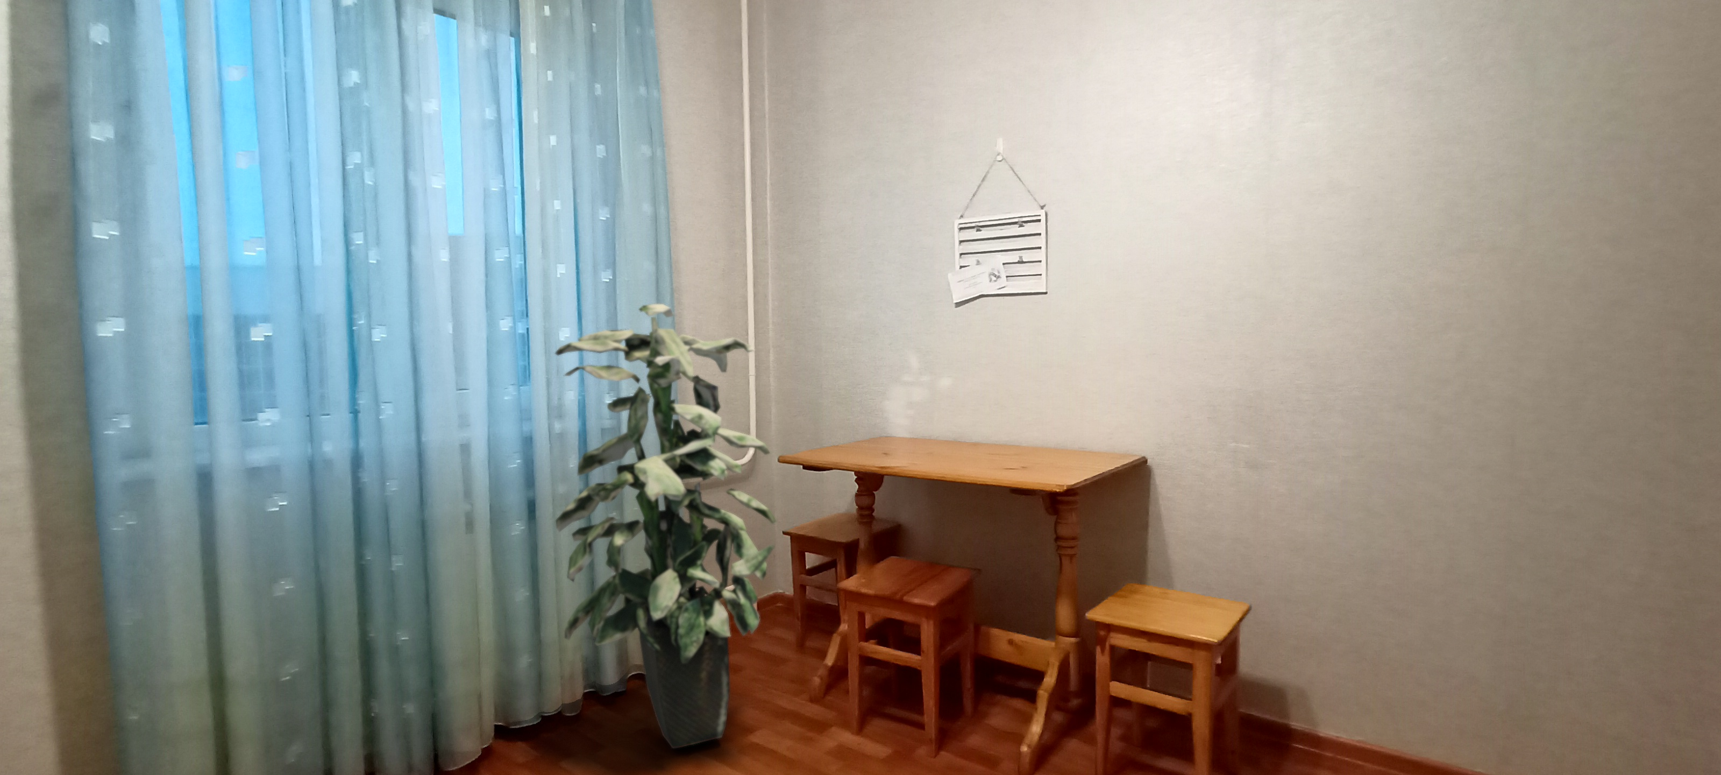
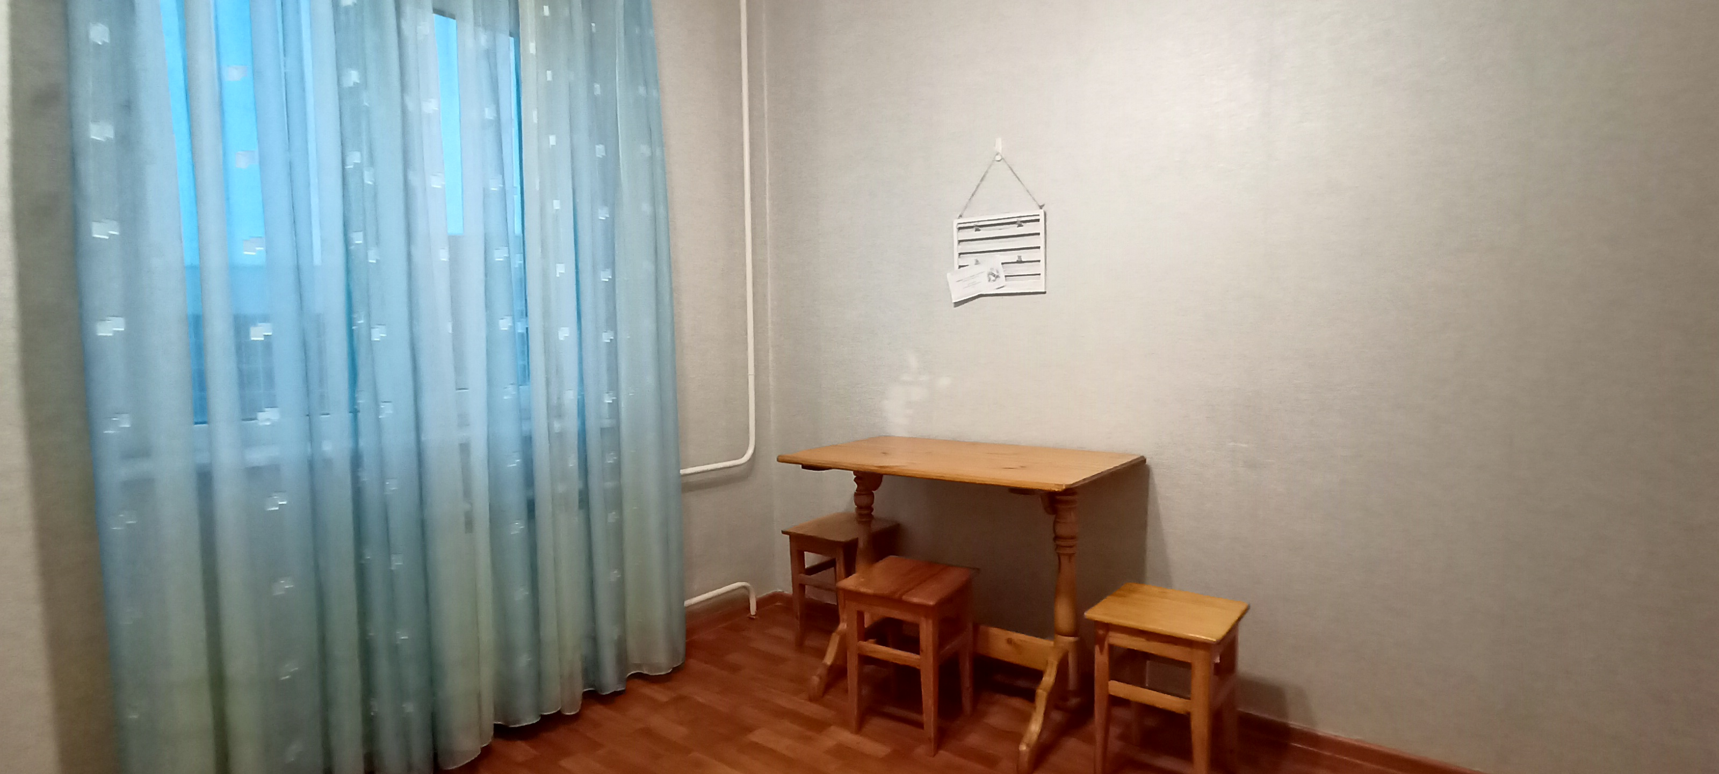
- indoor plant (666, 523)
